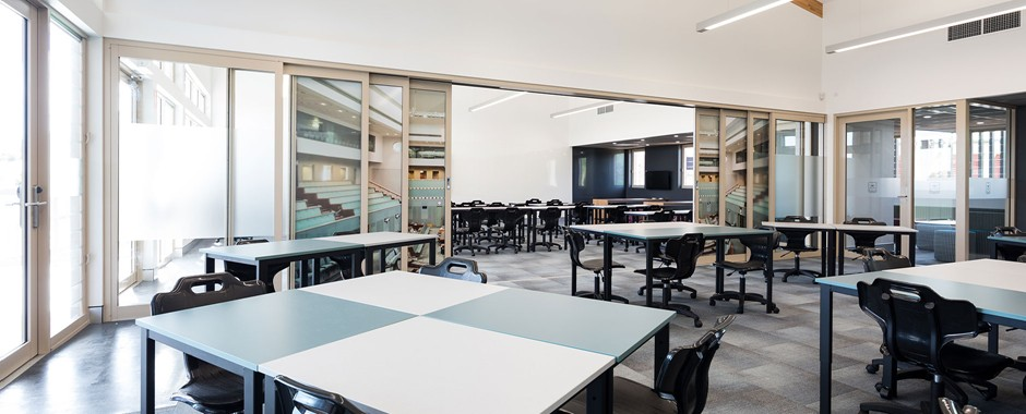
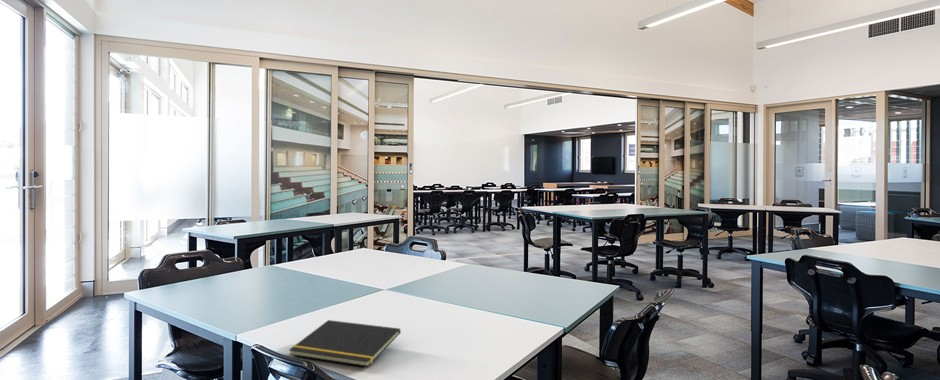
+ notepad (346, 341)
